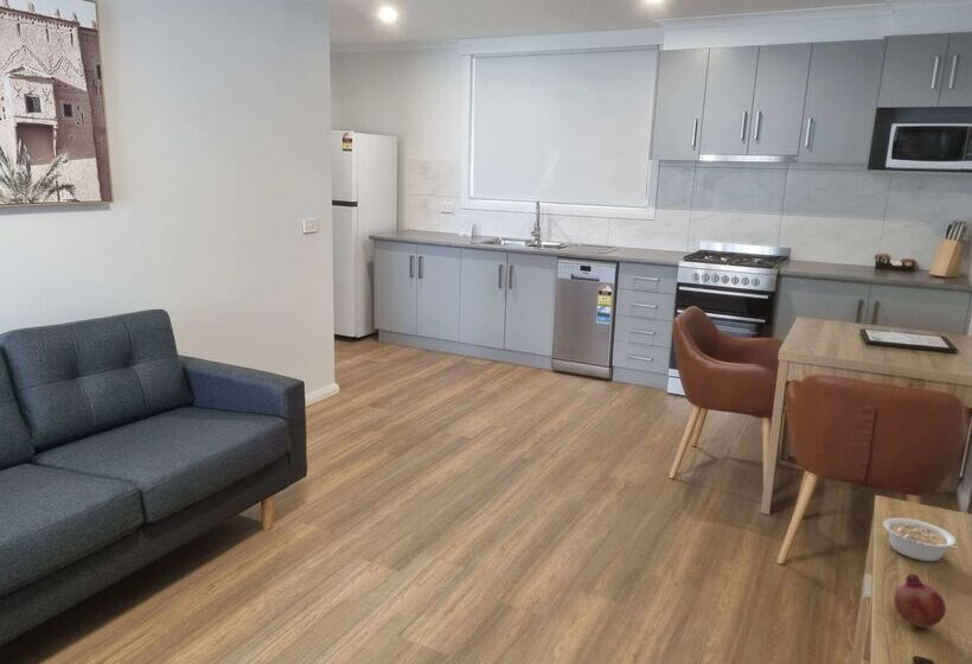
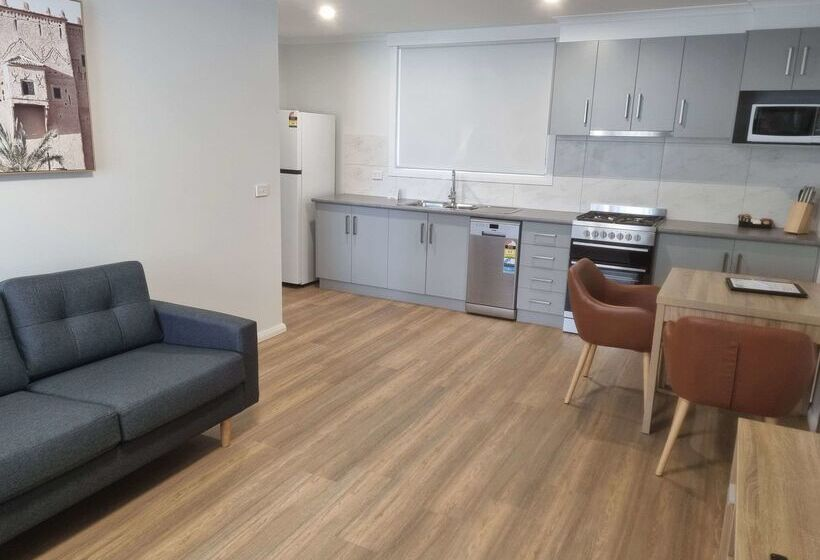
- legume (920, 540)
- fruit (919, 601)
